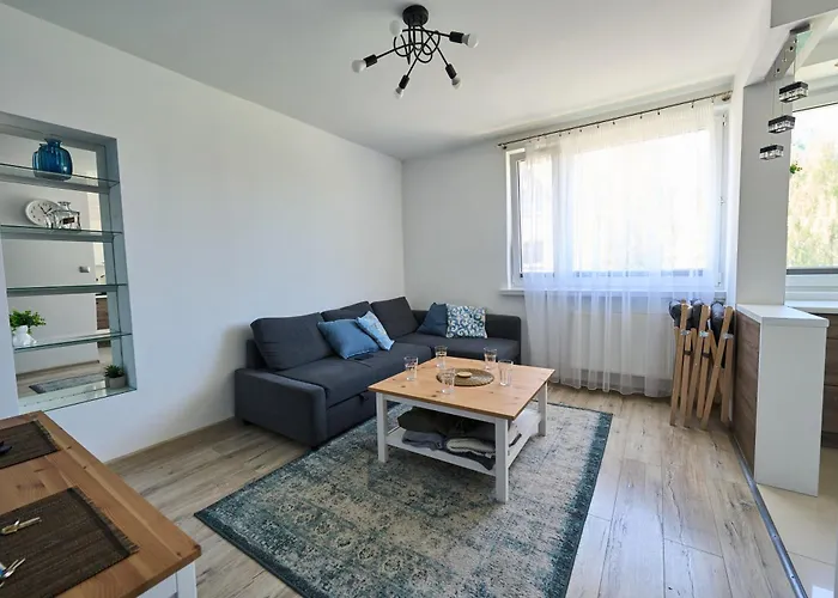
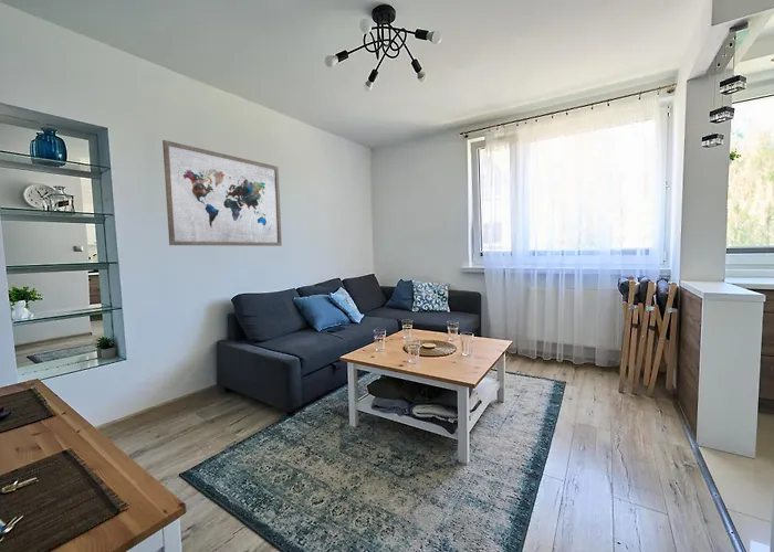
+ wall art (230, 201)
